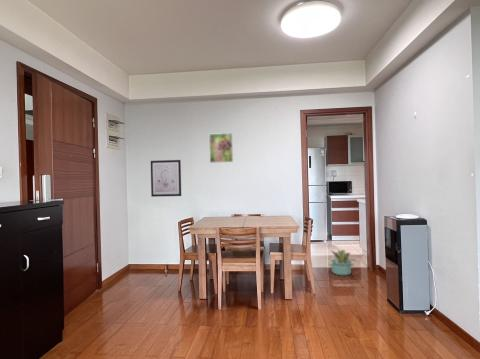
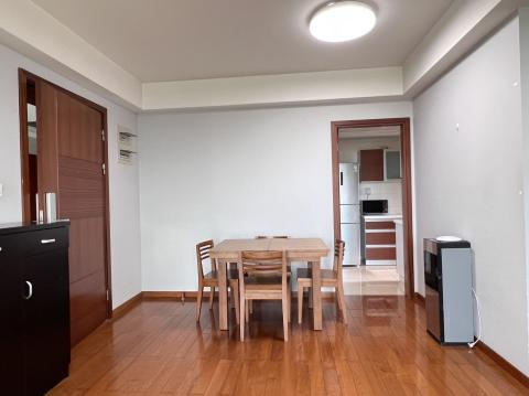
- decorative plant (342, 261)
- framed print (221, 148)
- wall art (165, 178)
